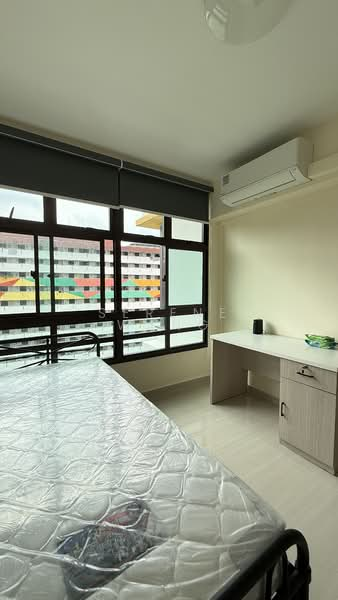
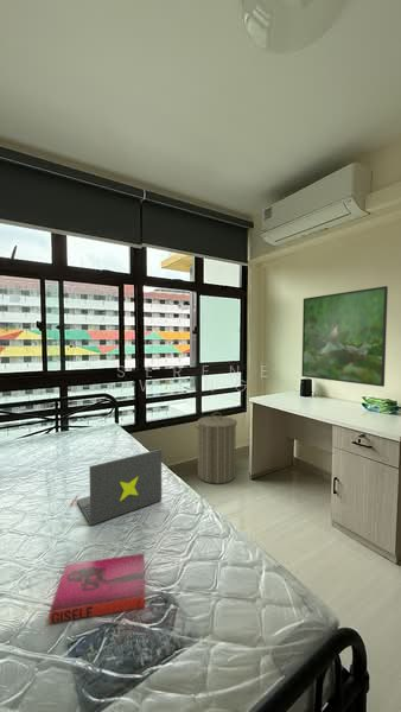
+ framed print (338, 337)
+ laundry hamper (216, 443)
+ laptop (114, 475)
+ hardback book (102, 585)
